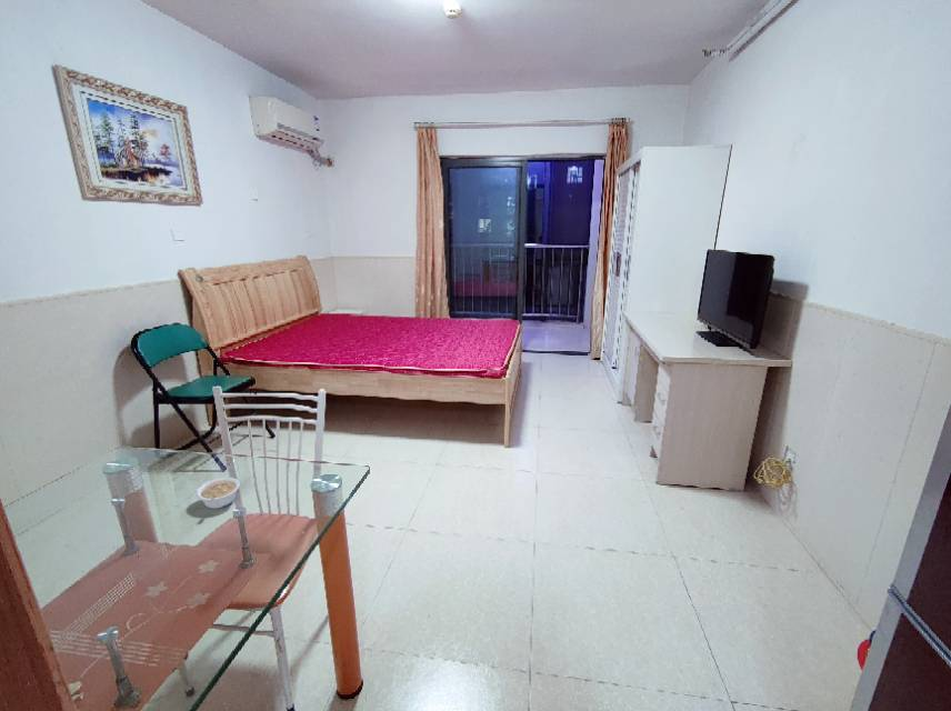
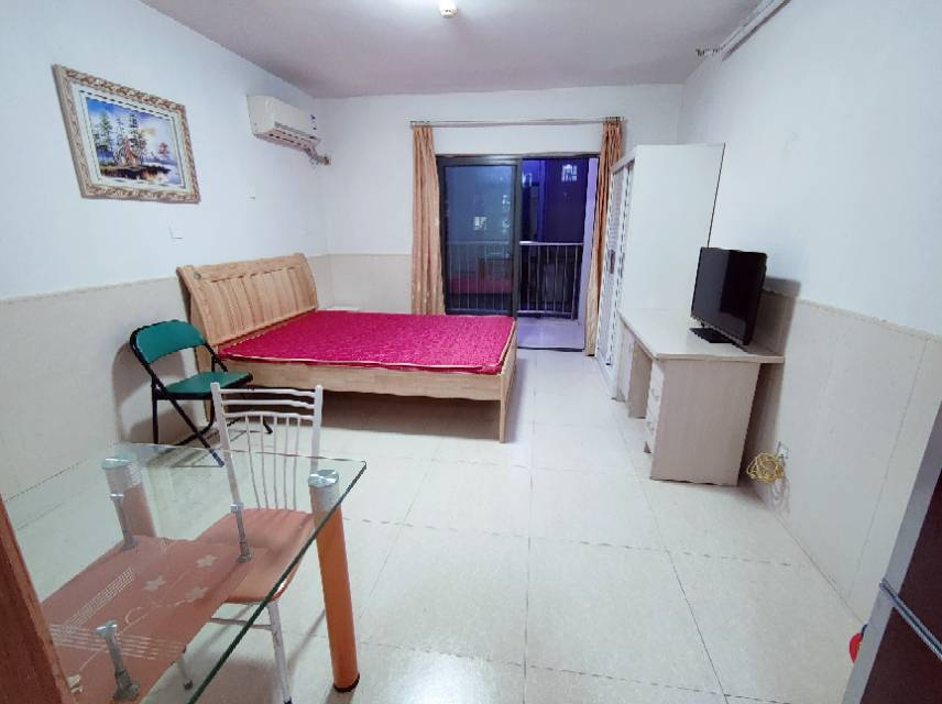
- legume (219, 493)
